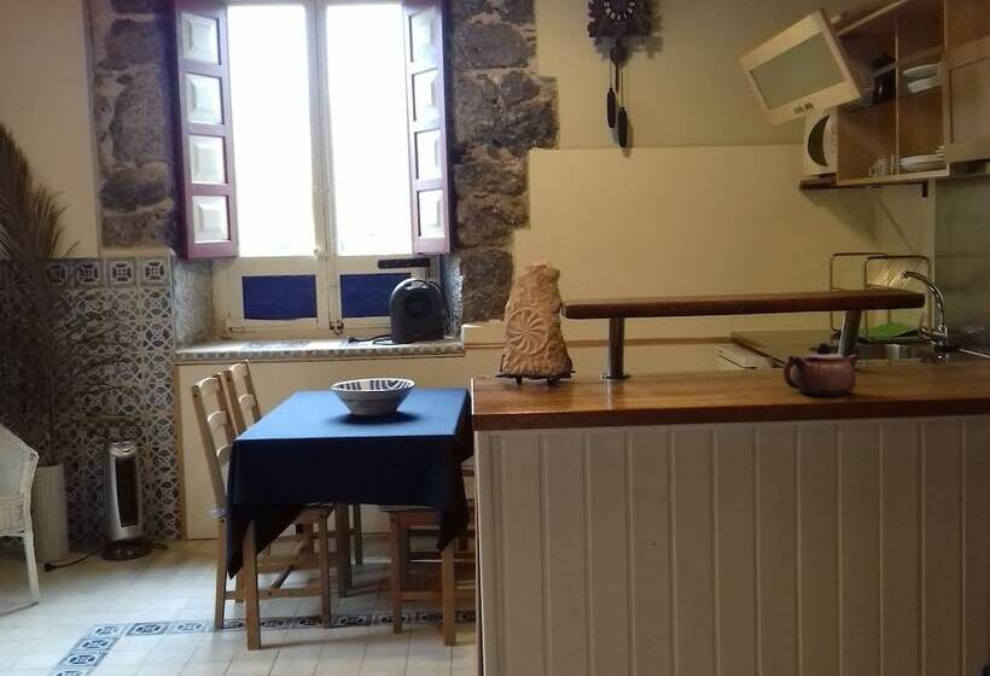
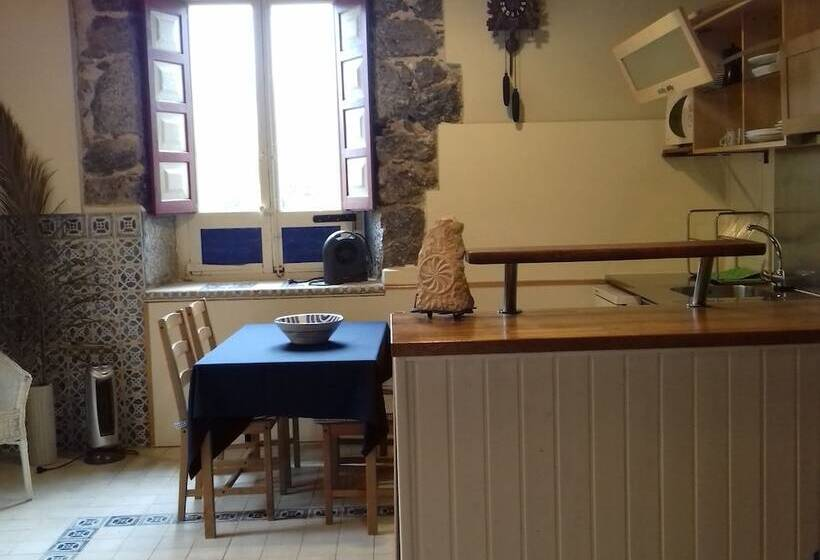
- teapot (821, 367)
